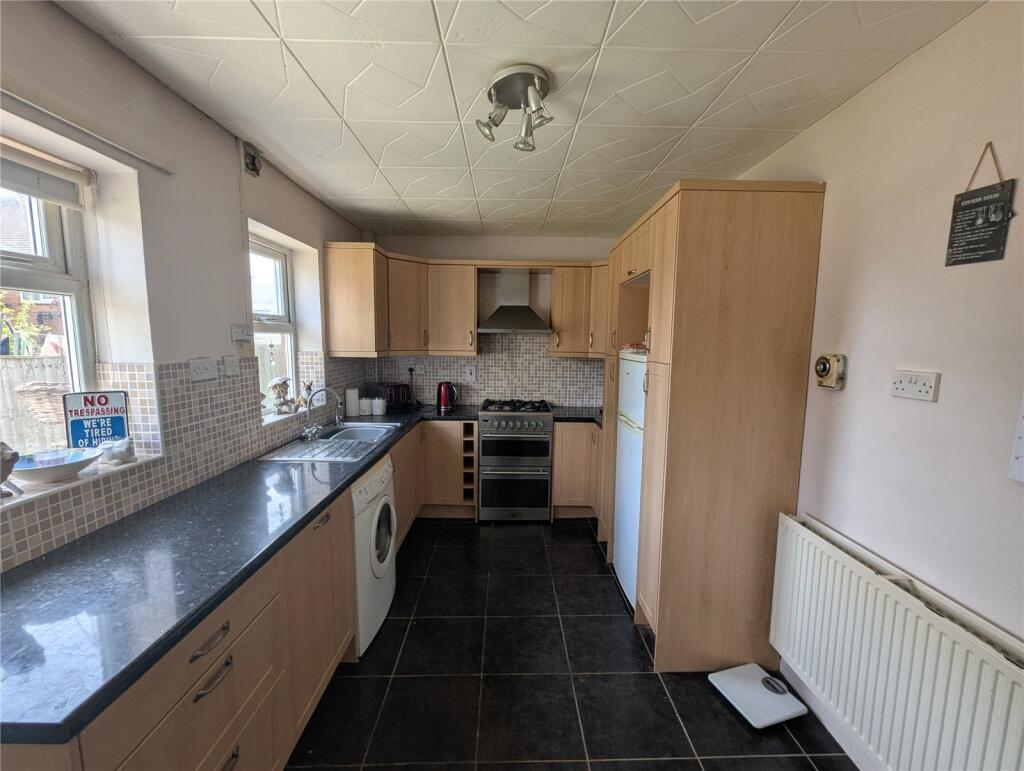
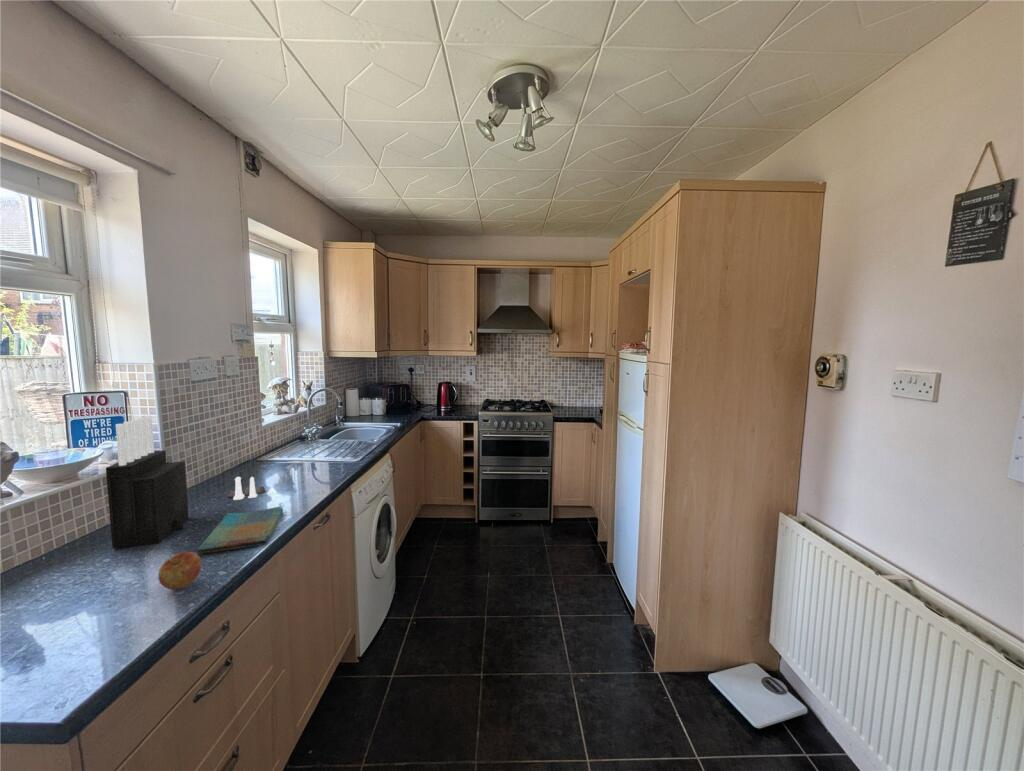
+ dish towel (245, 527)
+ salt and pepper shaker set (246, 488)
+ apple (180, 571)
+ knife block (154, 476)
